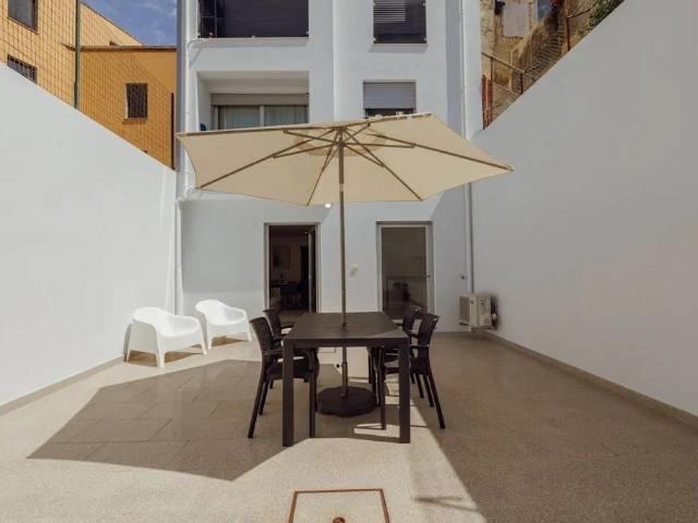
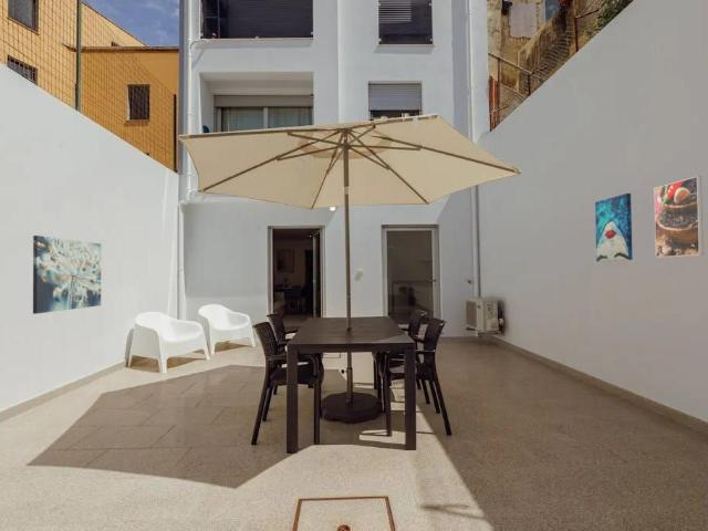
+ wall art (71, 274)
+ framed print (676, 219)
+ wall art (612, 229)
